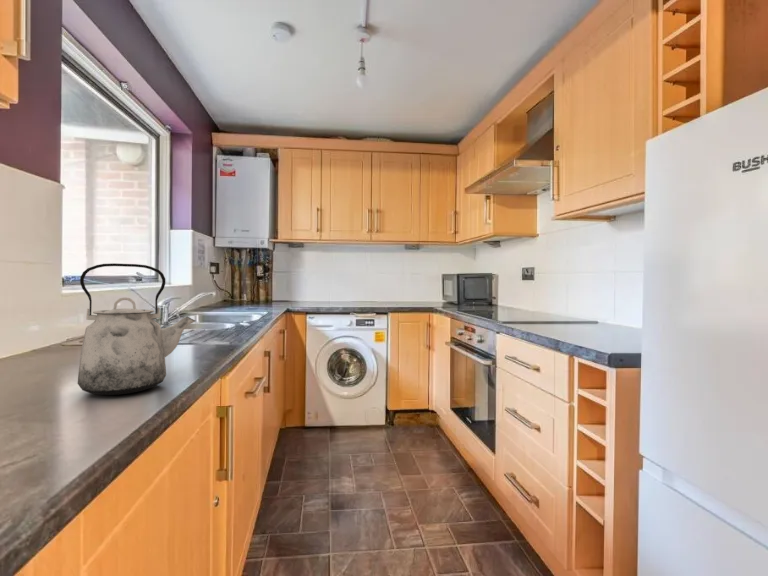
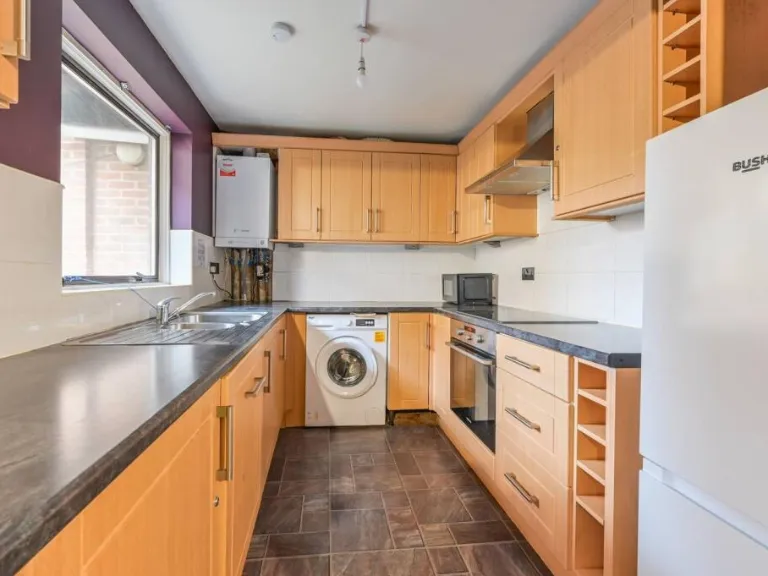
- kettle (140, 325)
